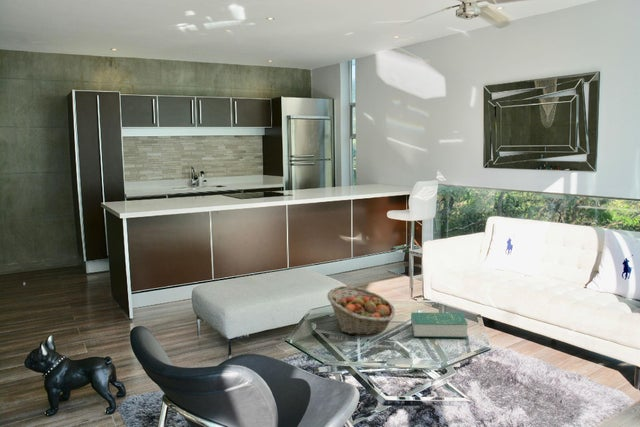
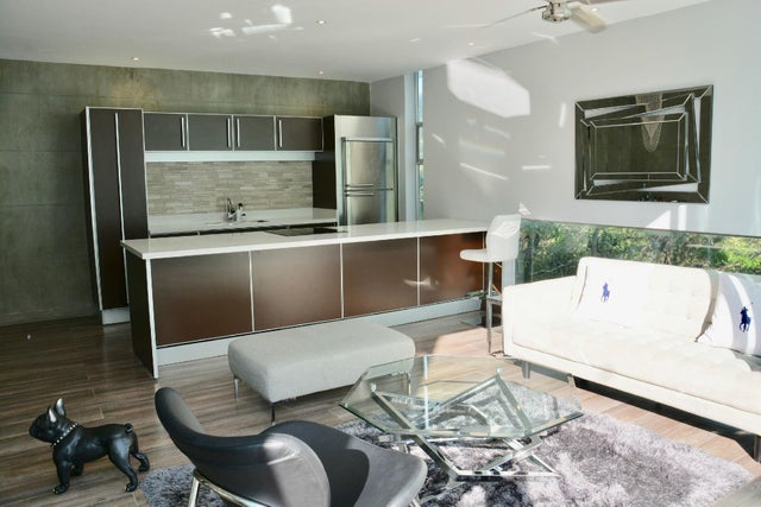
- book (438, 324)
- fruit basket (361, 308)
